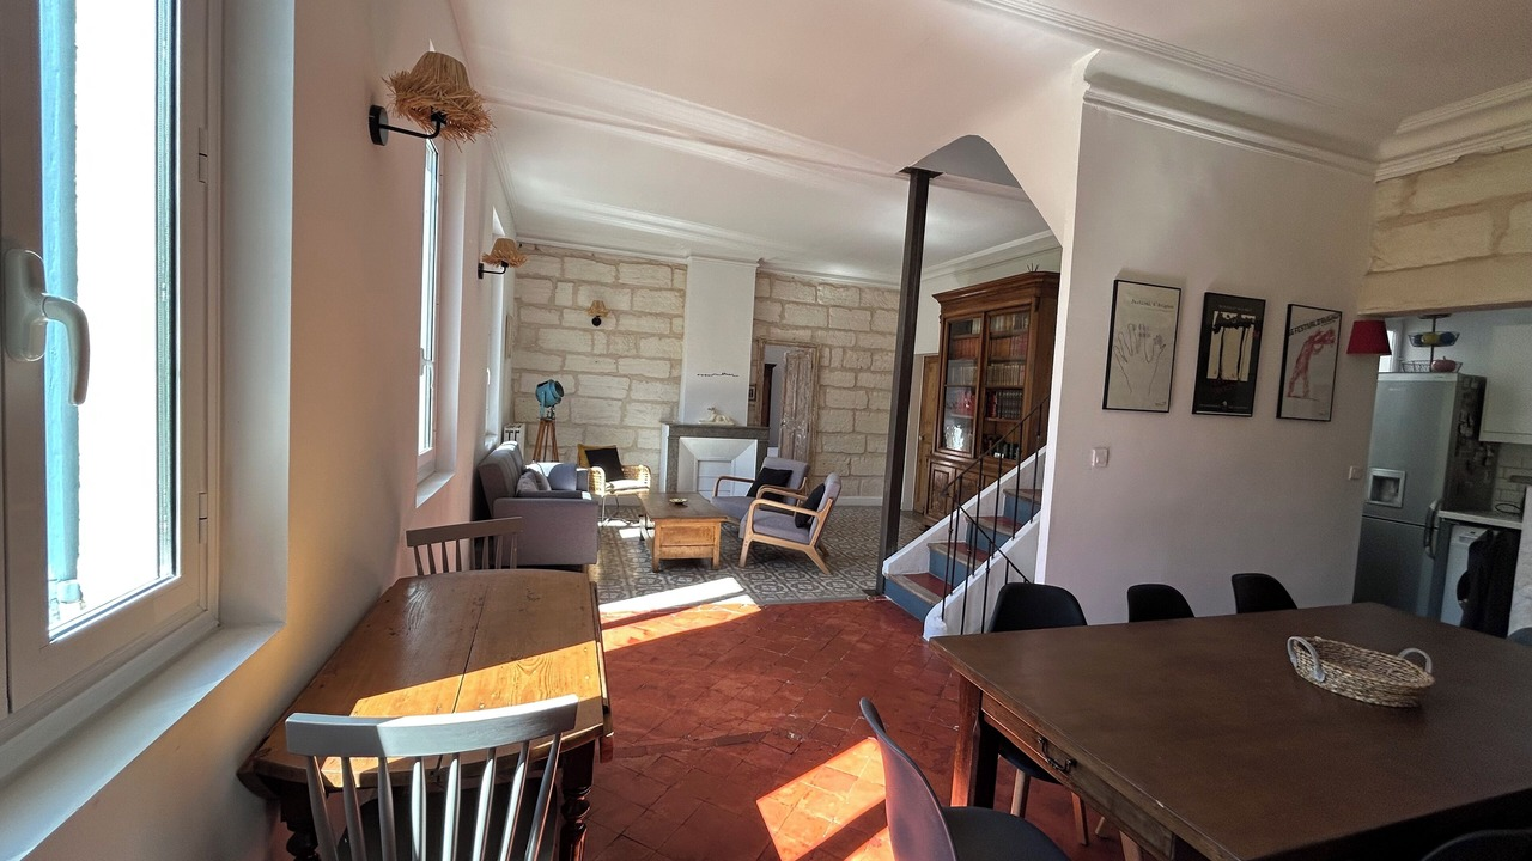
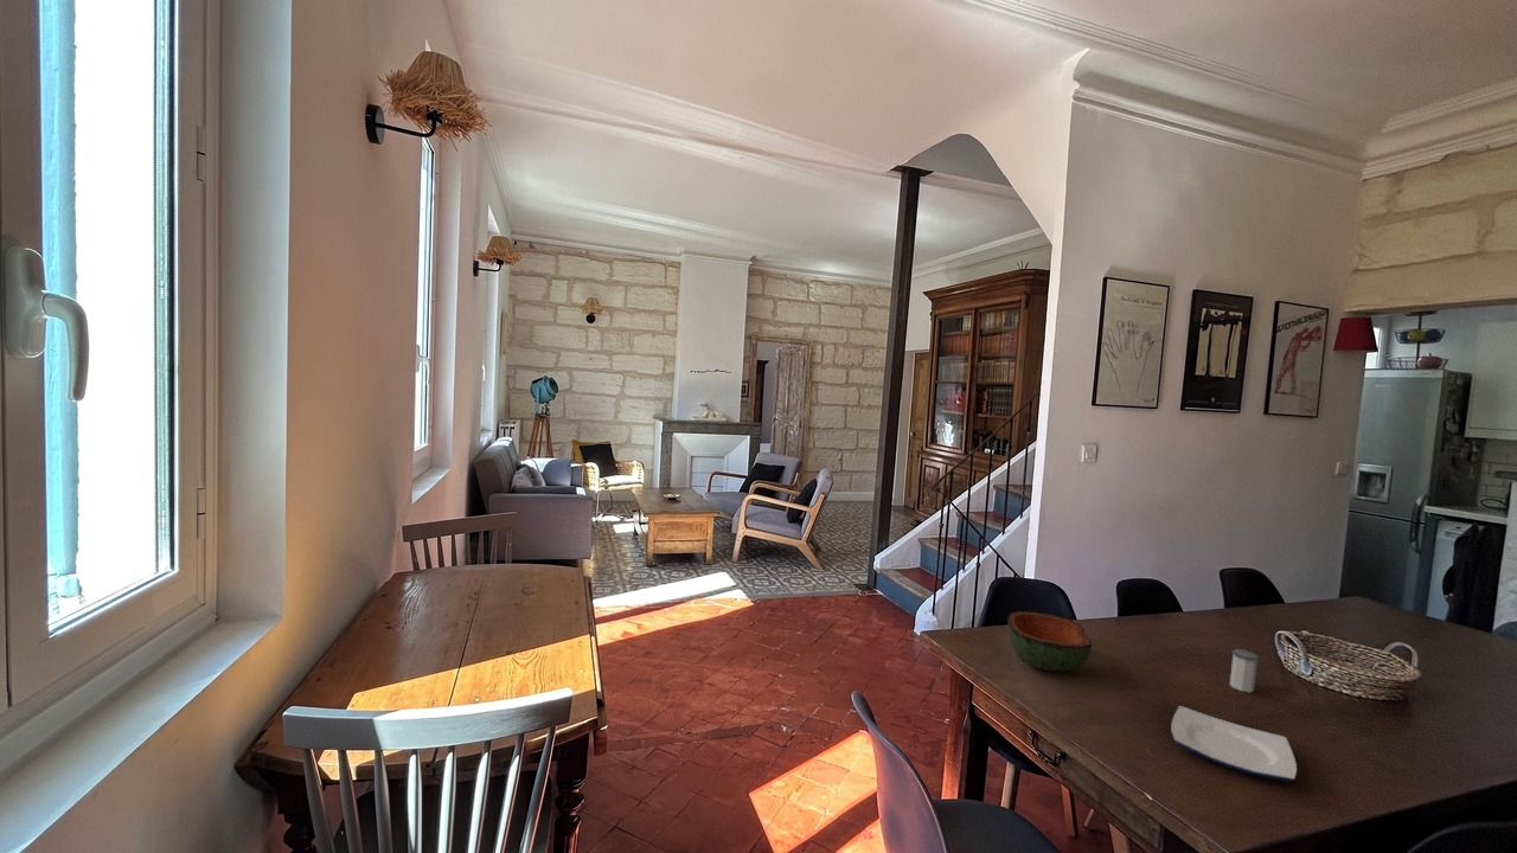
+ salt shaker (1243, 671)
+ bowl (1045, 644)
+ plate (1230, 744)
